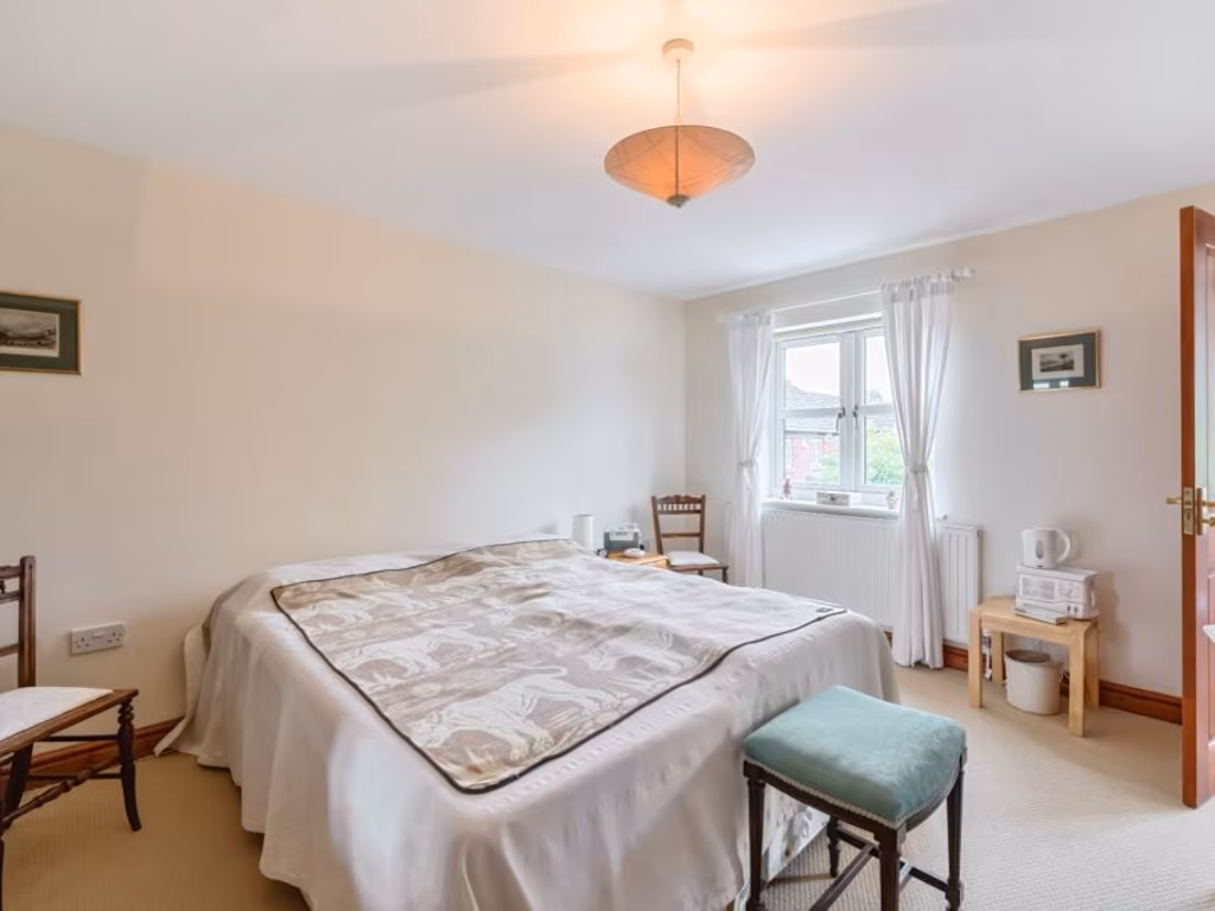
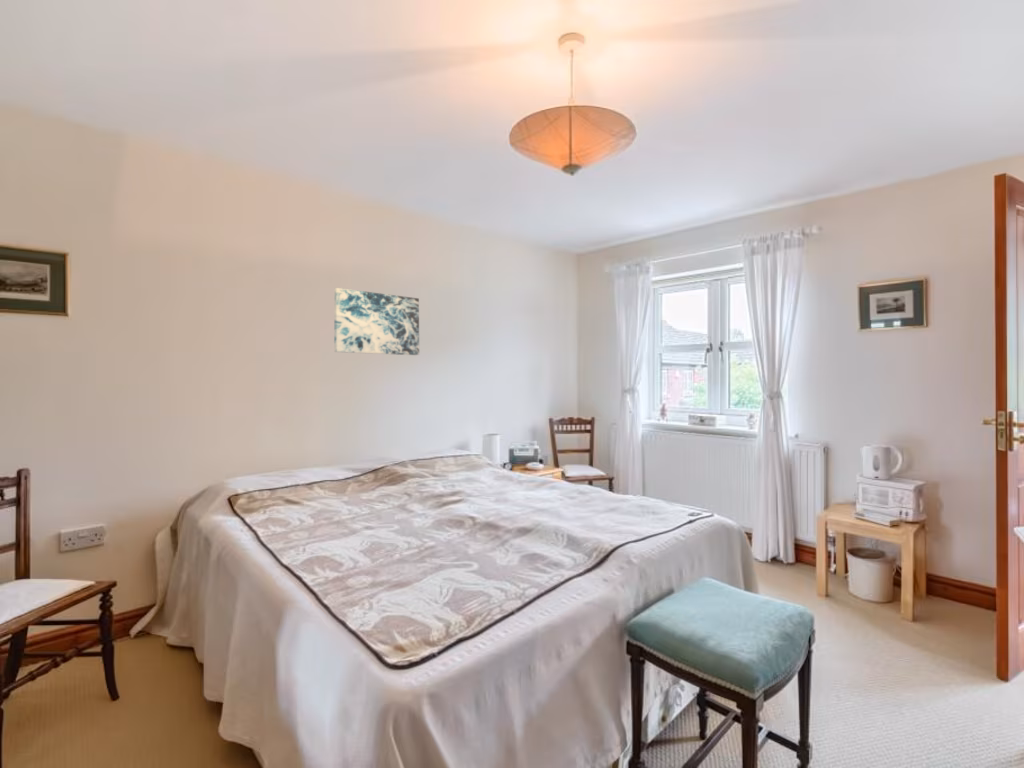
+ wall art (378, 323)
